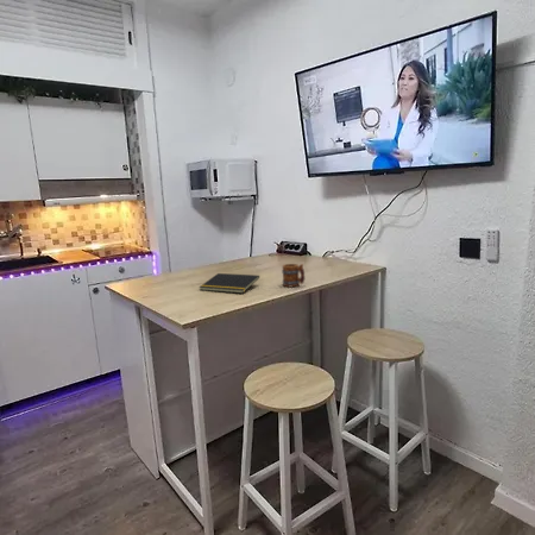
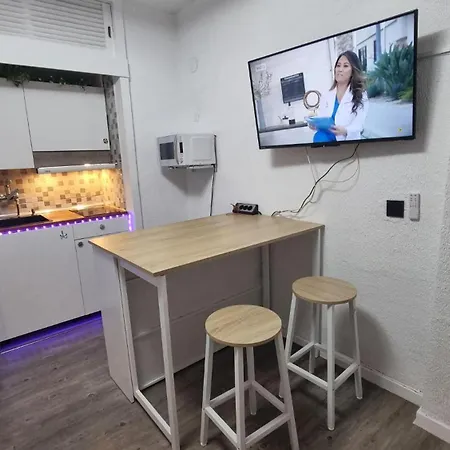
- mug (294, 273)
- notepad (229, 282)
